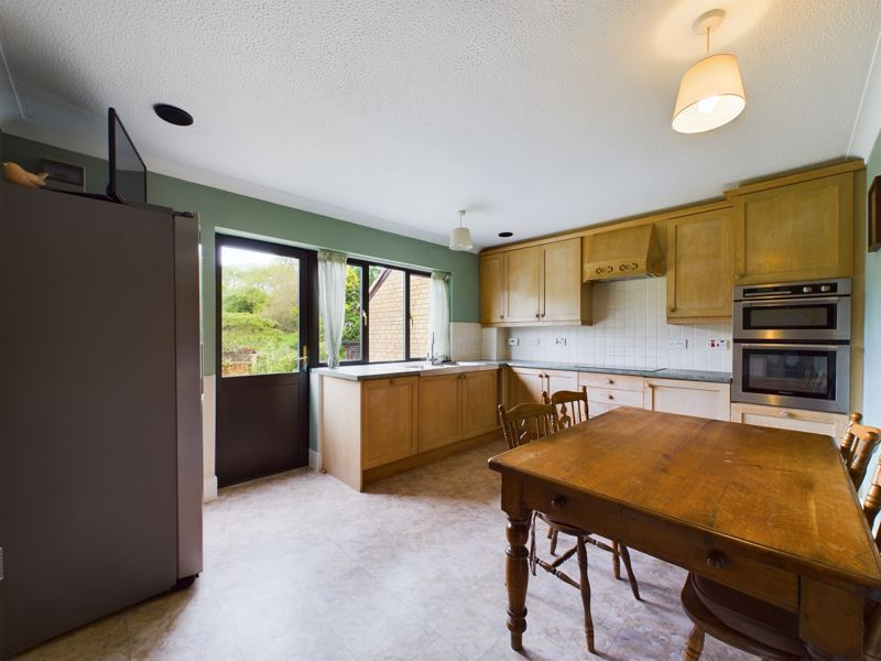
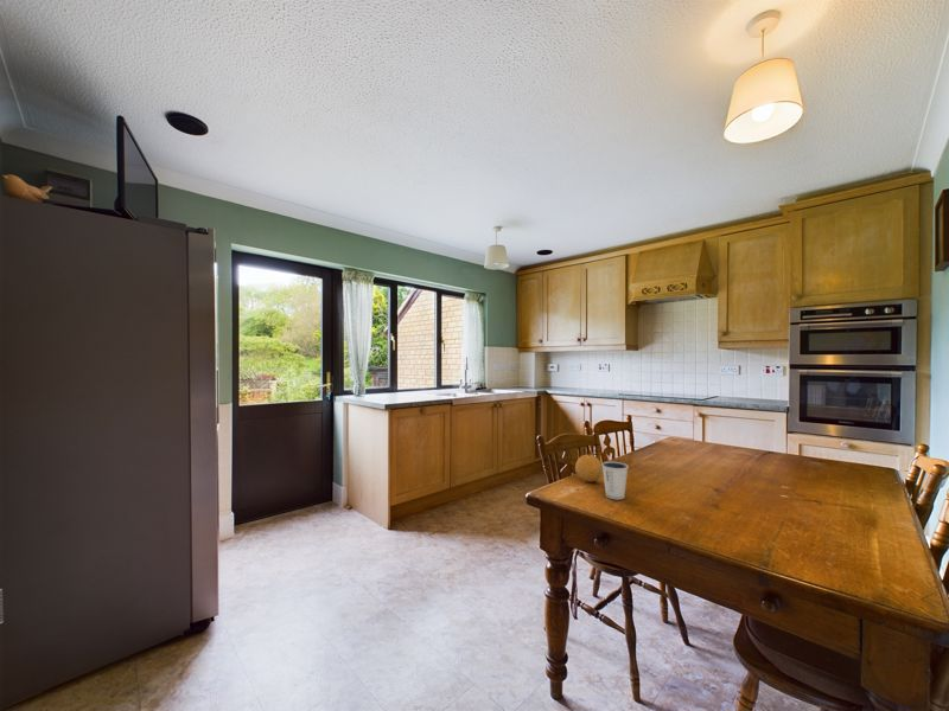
+ fruit (588, 467)
+ dixie cup (614, 480)
